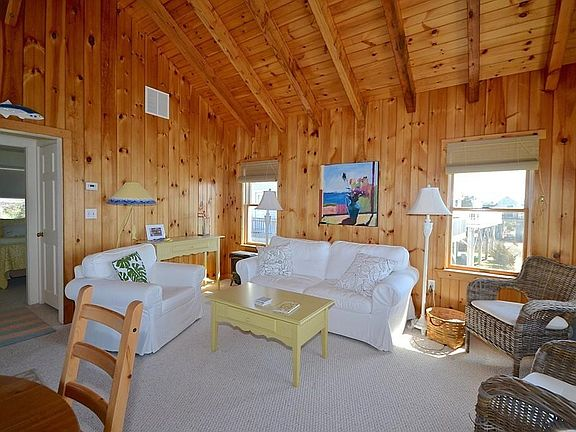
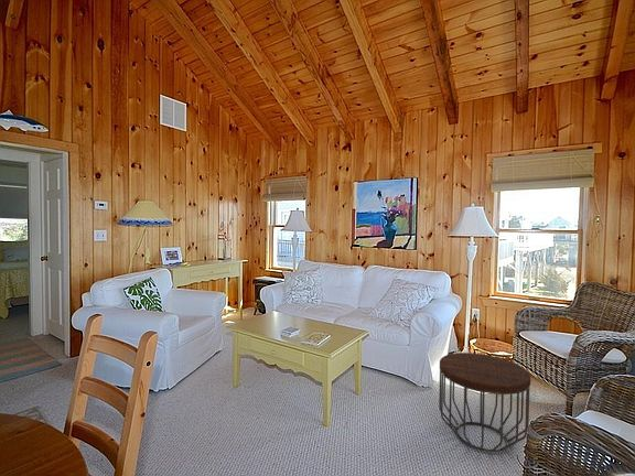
+ side table (482, 401)
